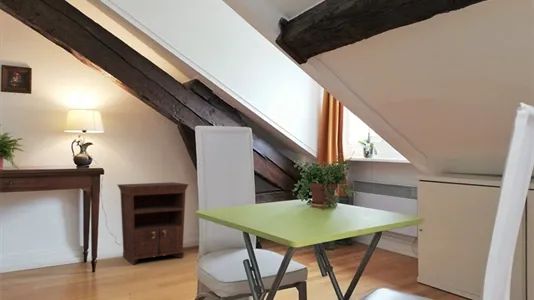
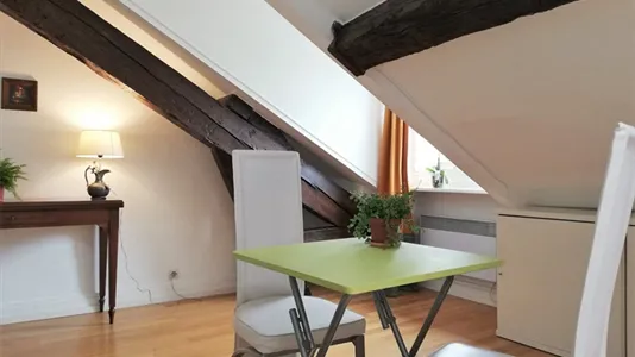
- nightstand (153, 220)
